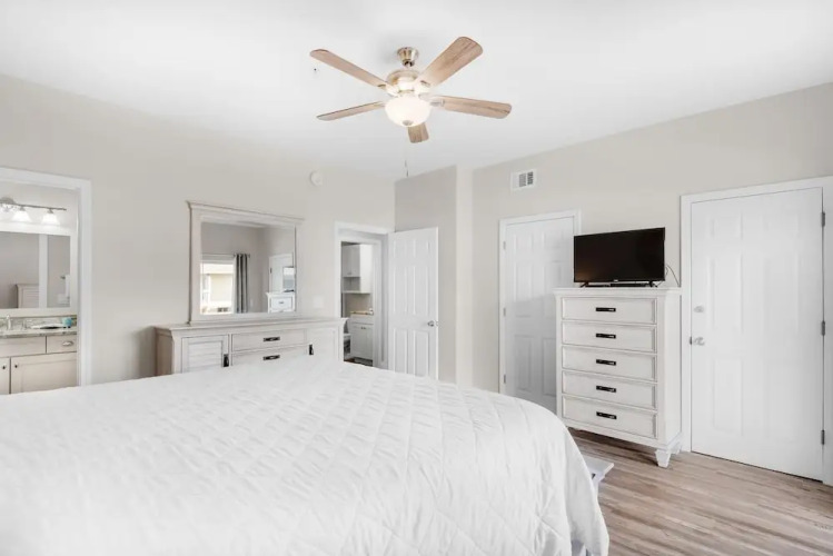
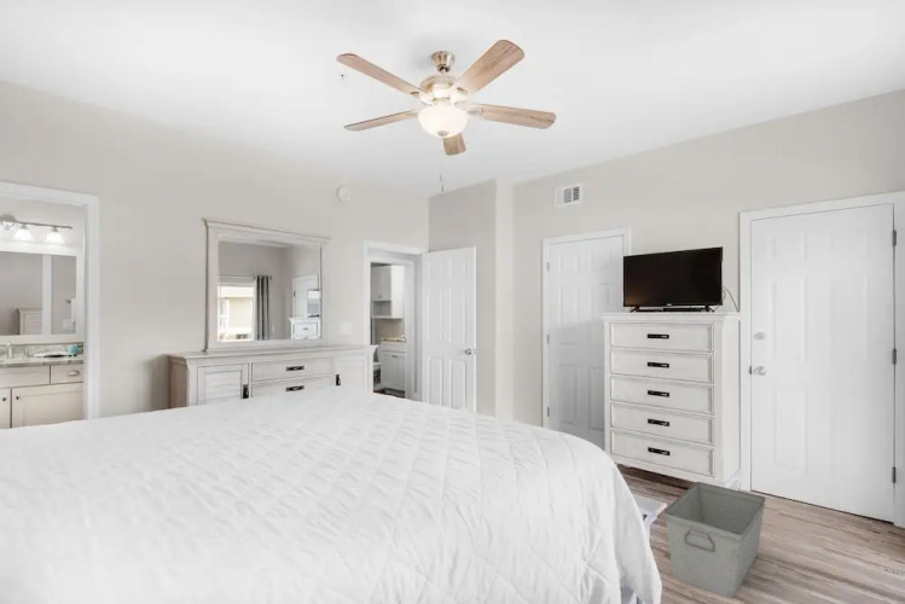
+ storage bin (717, 534)
